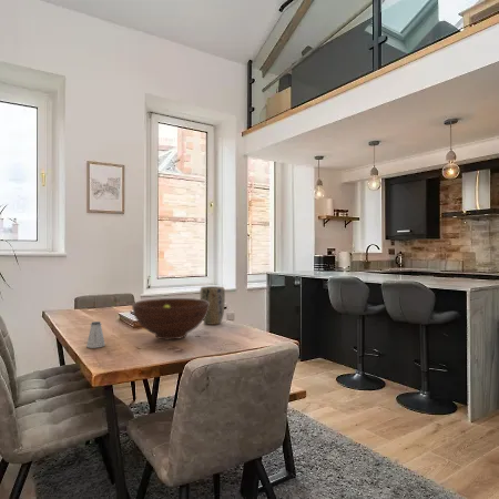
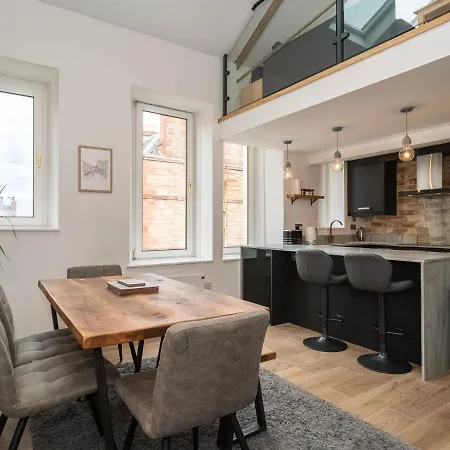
- fruit bowl (171, 319)
- plant pot (212, 305)
- saltshaker (95, 334)
